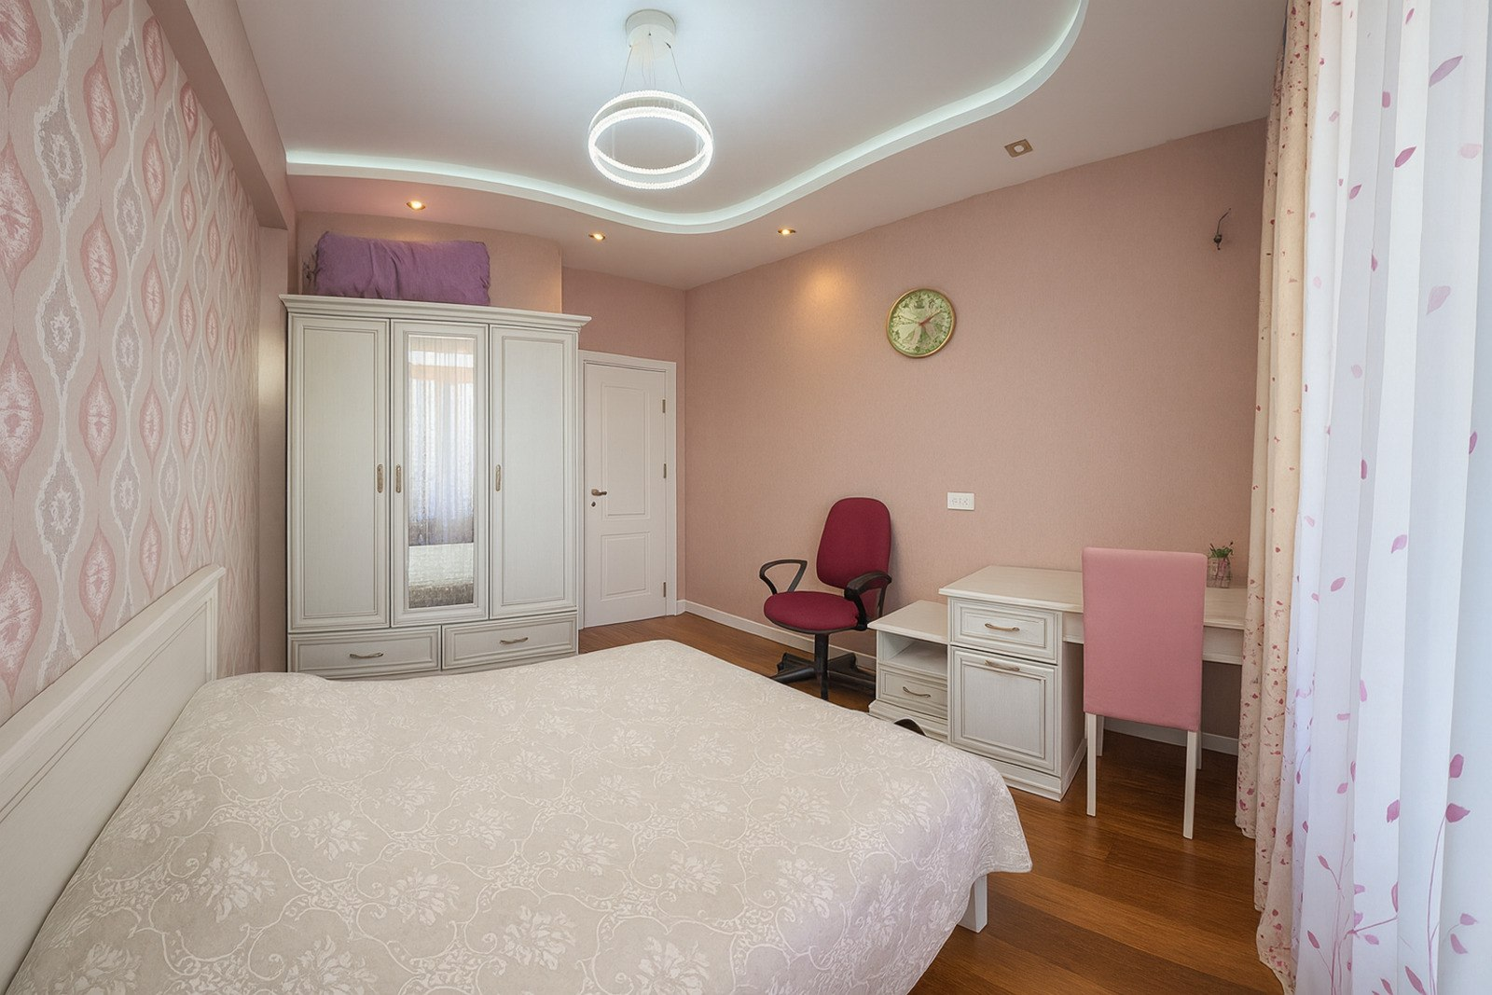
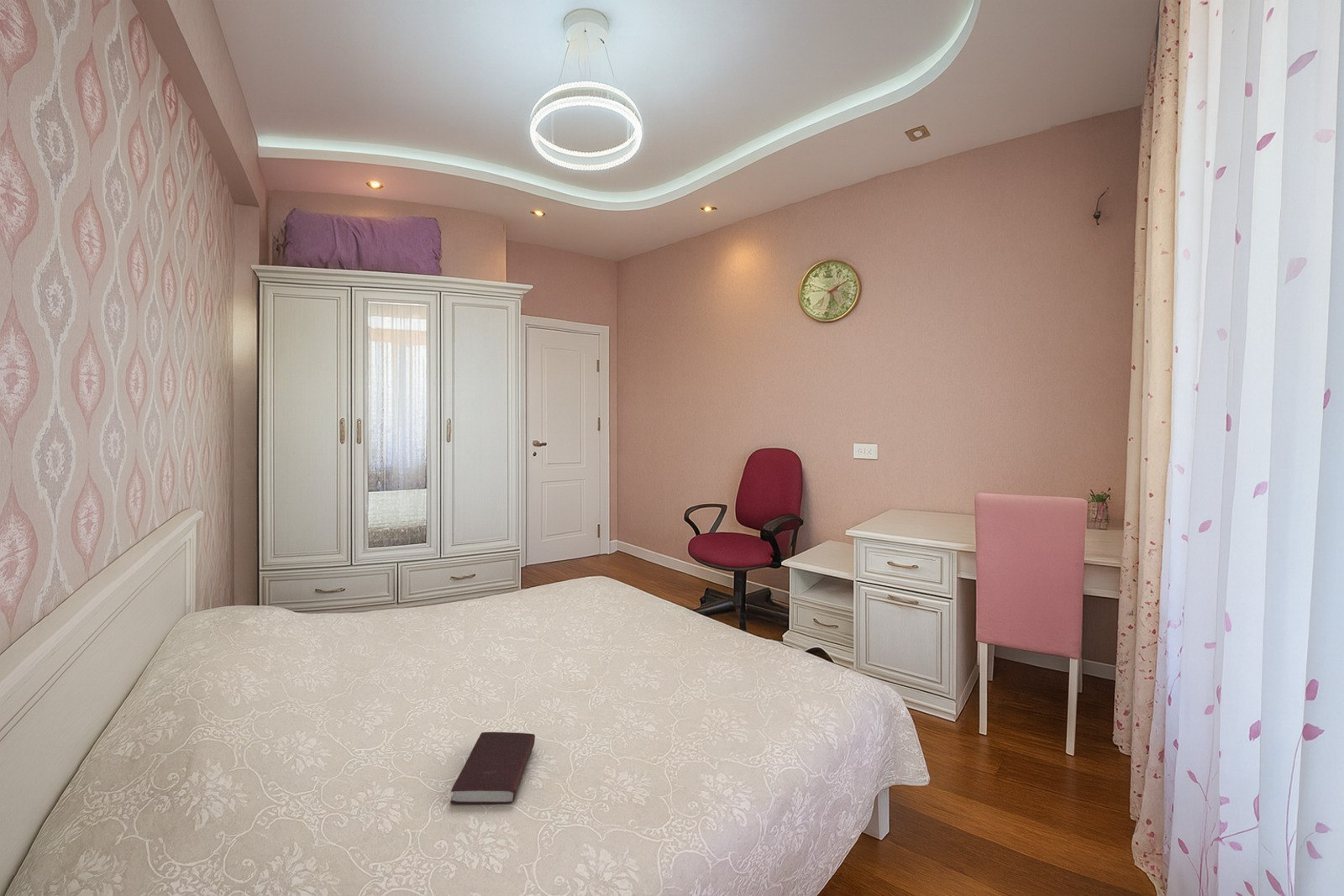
+ book (496, 765)
